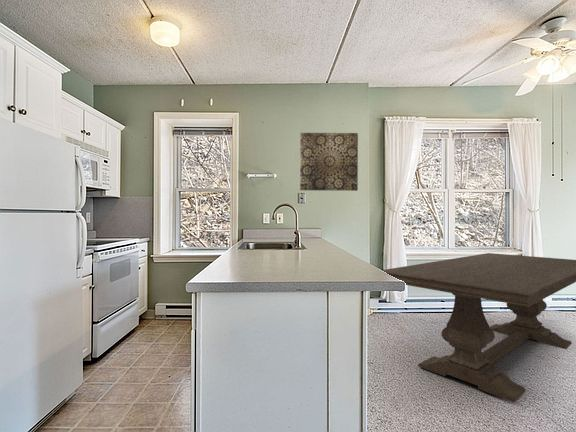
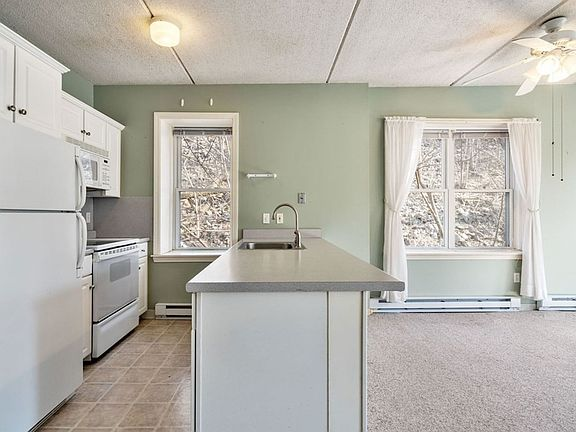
- dining table (507, 306)
- wall art (328, 161)
